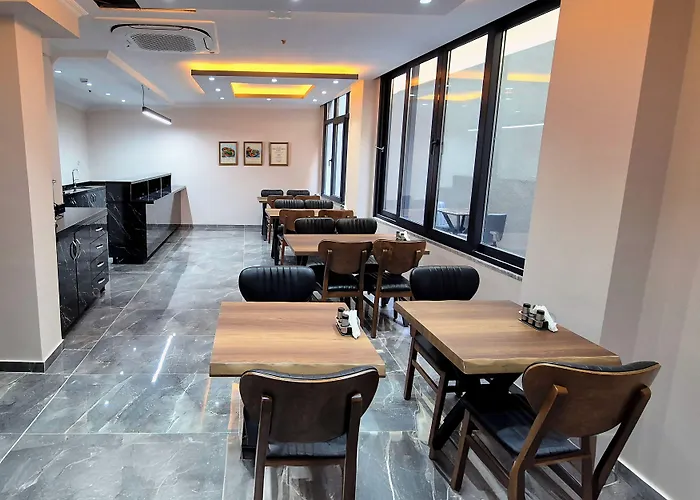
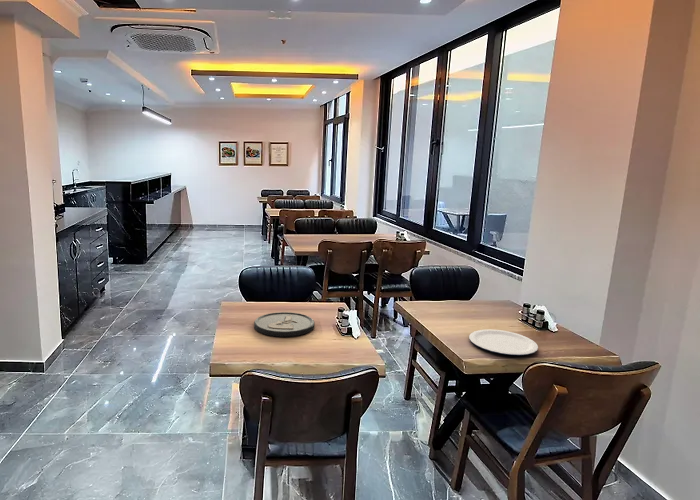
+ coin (284, 323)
+ plate (502, 342)
